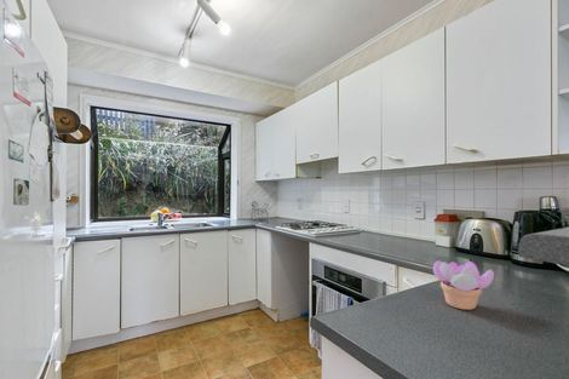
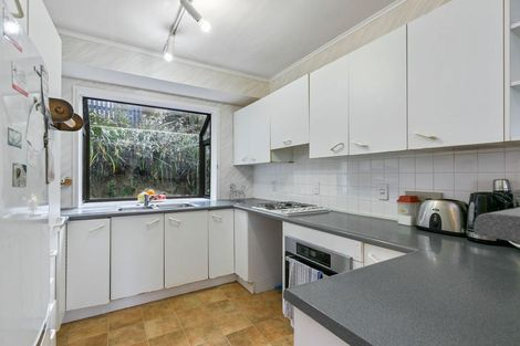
- succulent plant (462, 283)
